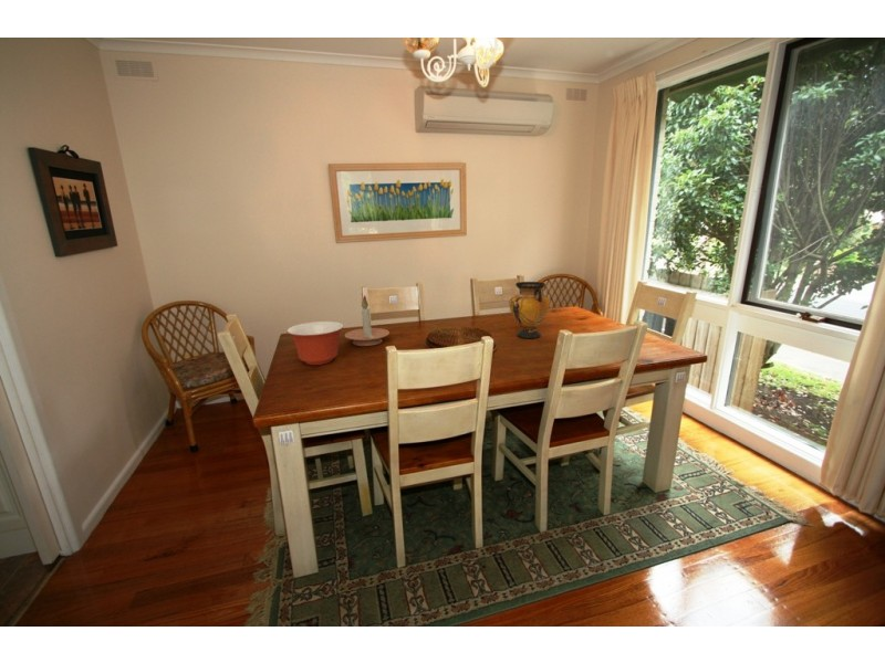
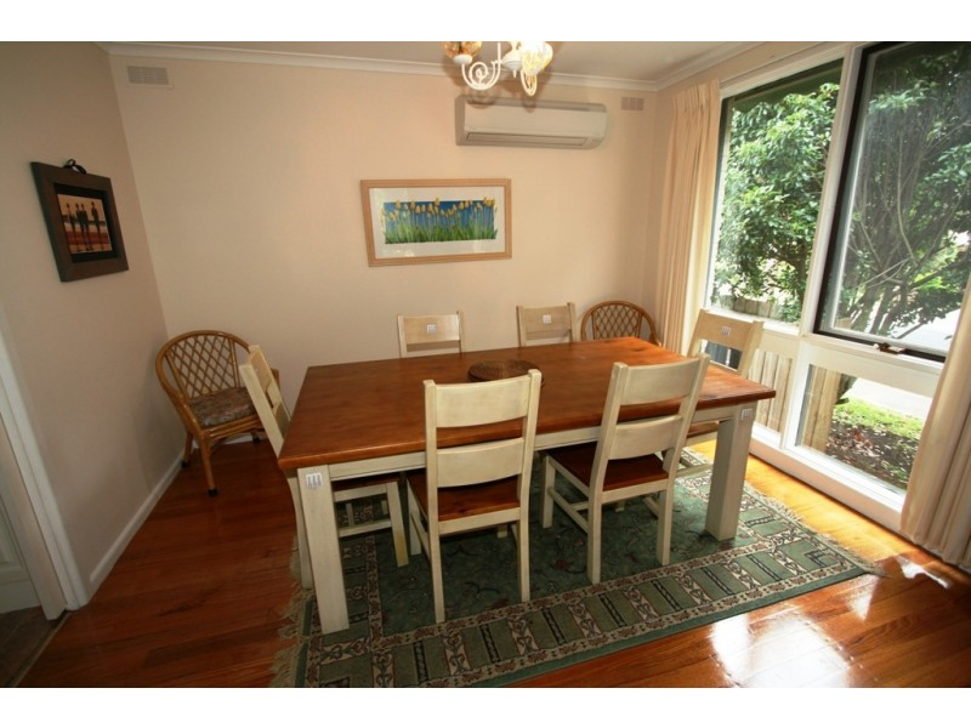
- mixing bowl (316, 344)
- candle holder (365, 318)
- vase (529, 309)
